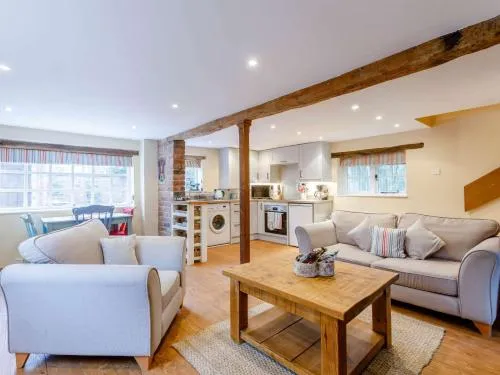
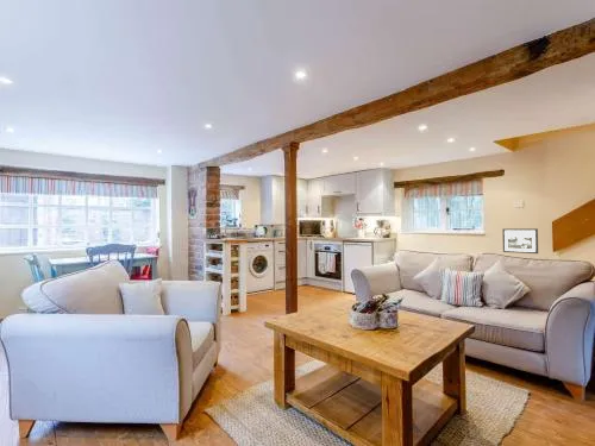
+ picture frame (519, 240)
